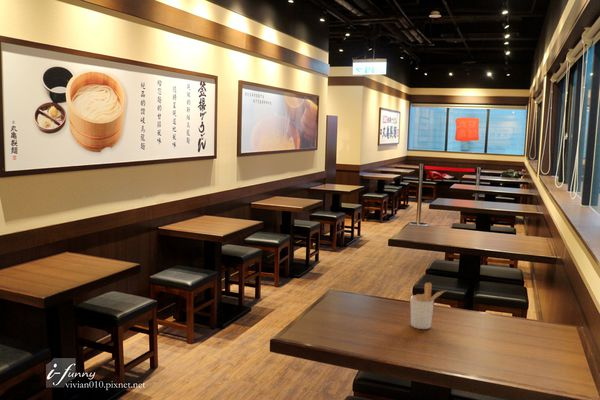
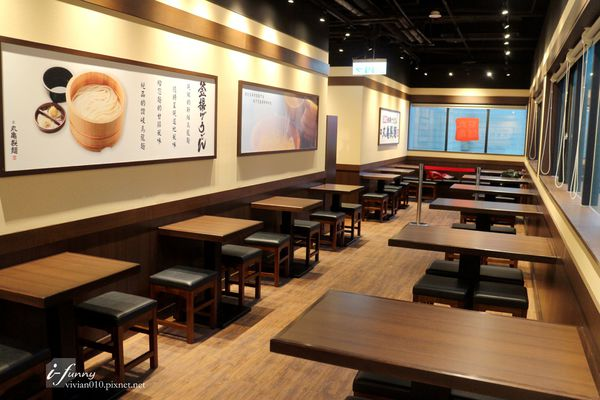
- utensil holder (427, 306)
